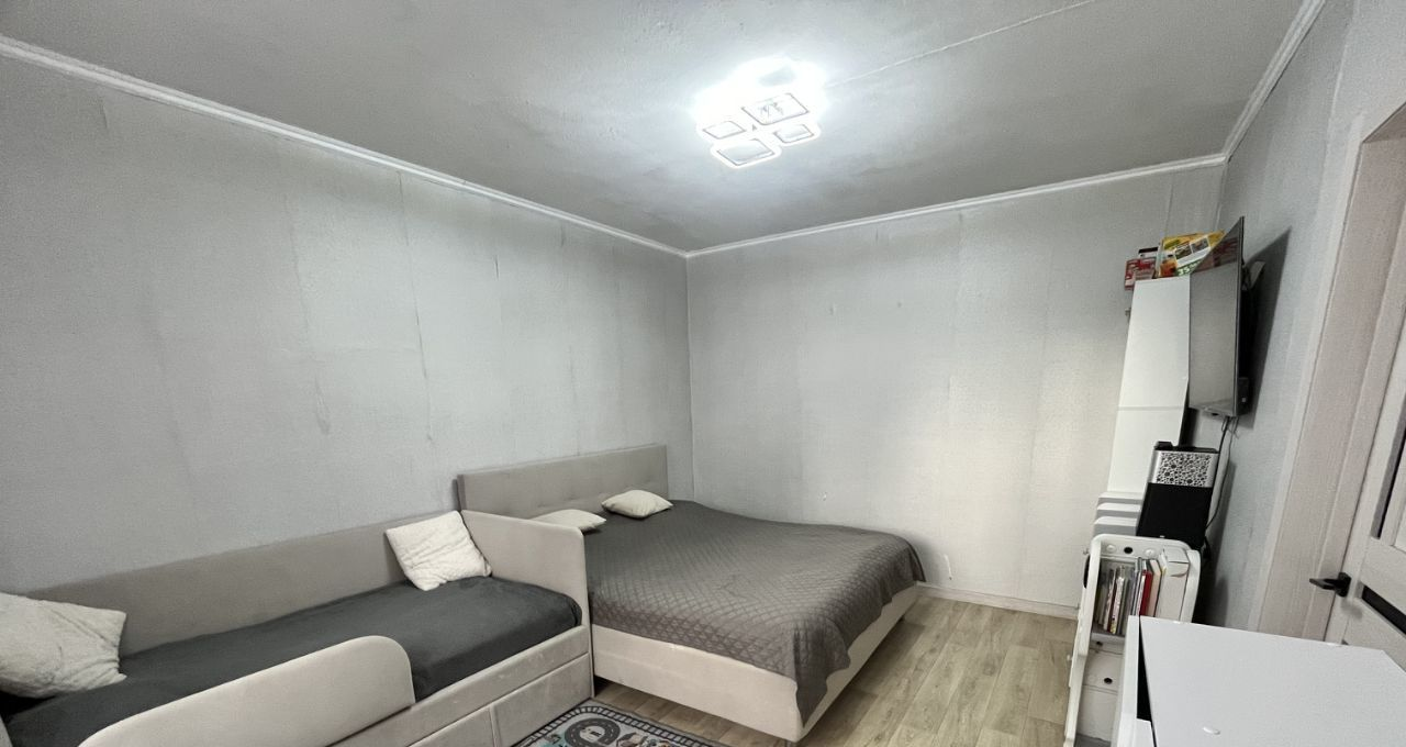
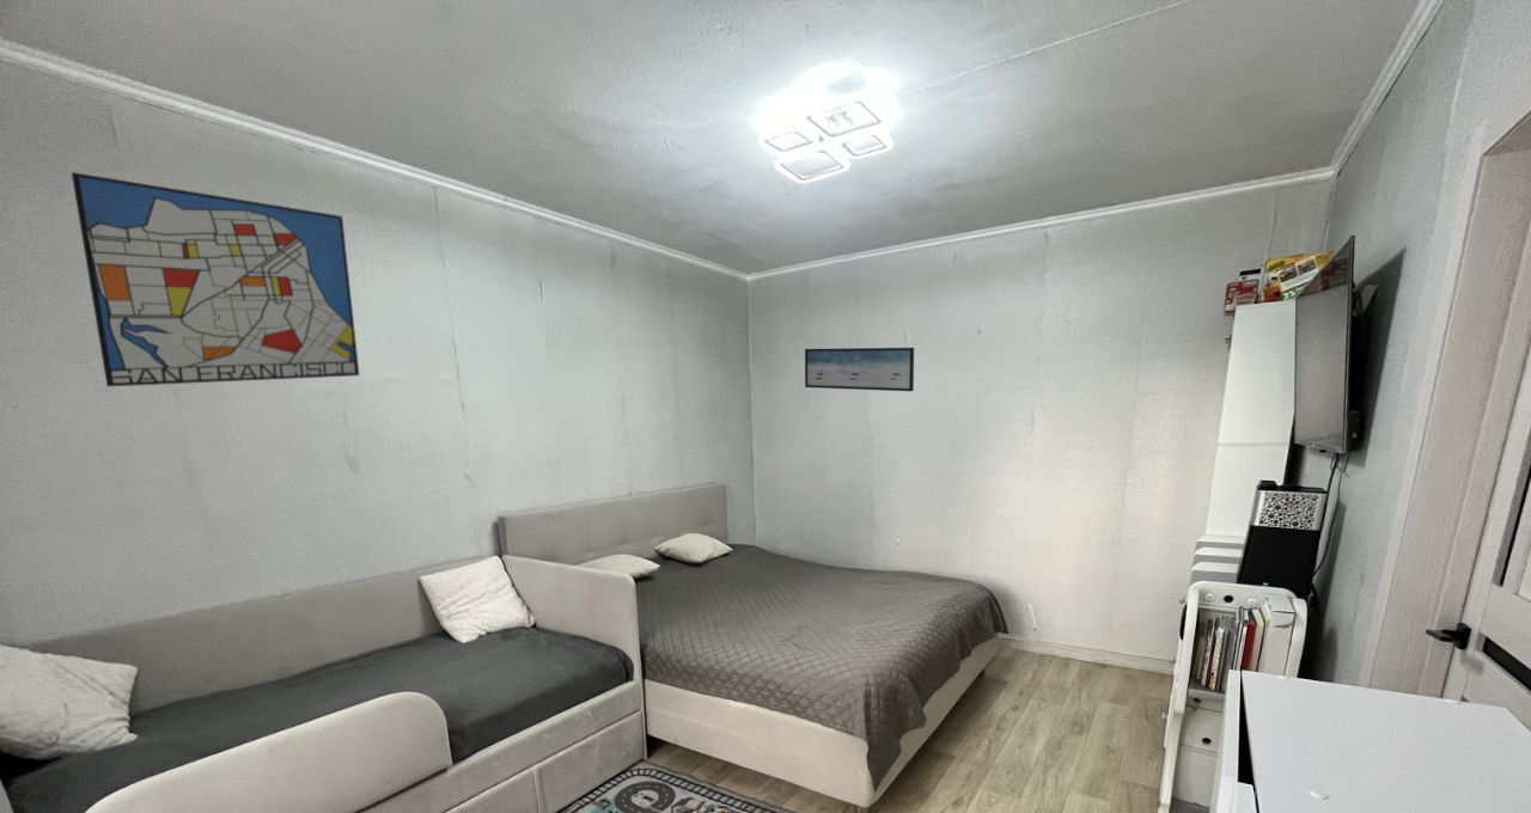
+ wall art (855, 368)
+ wall art (238, 291)
